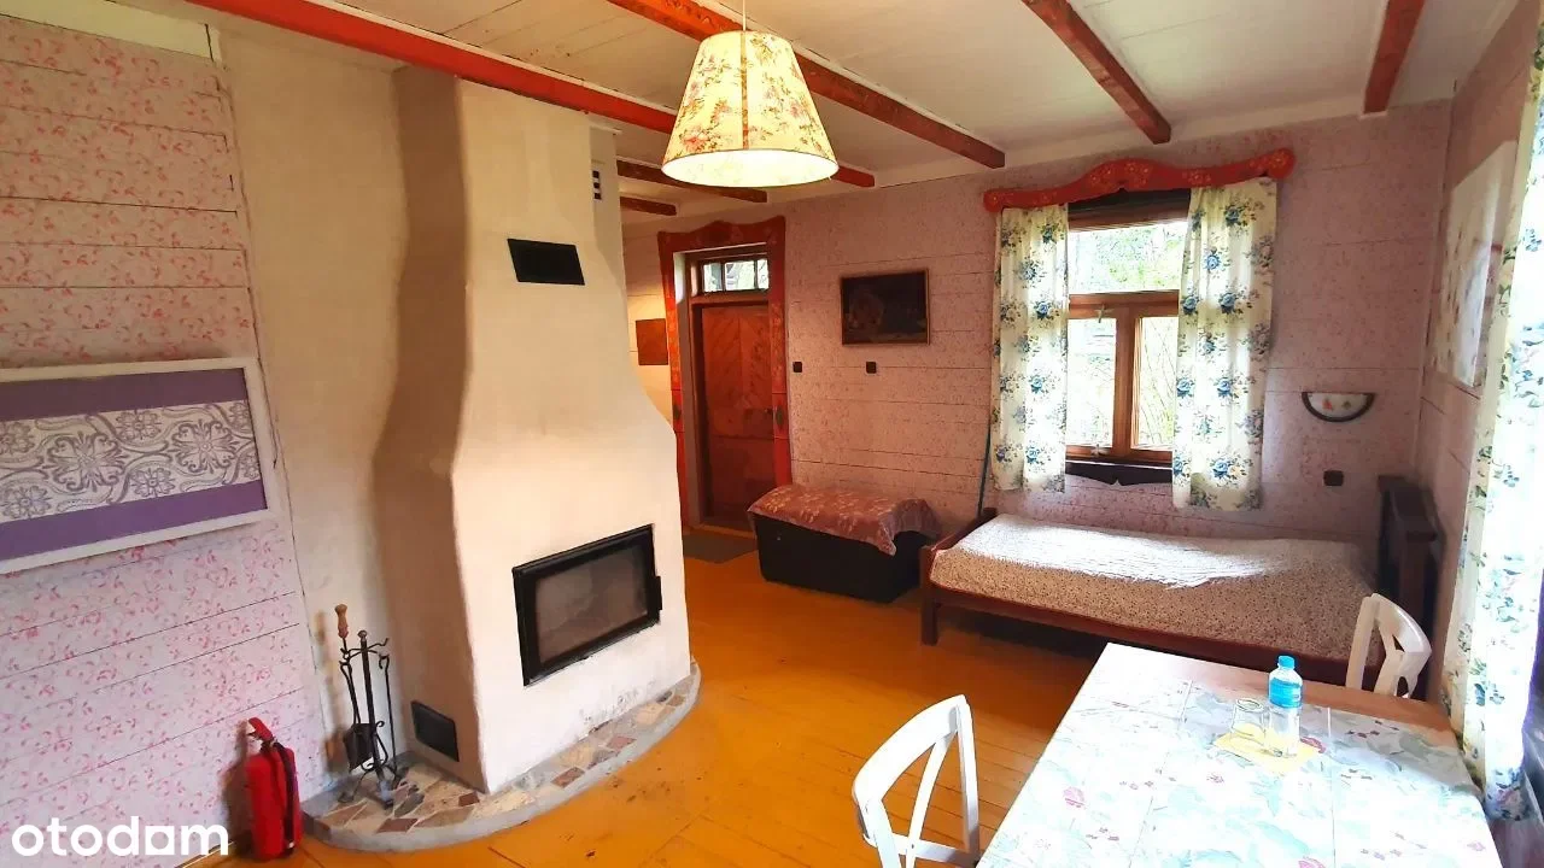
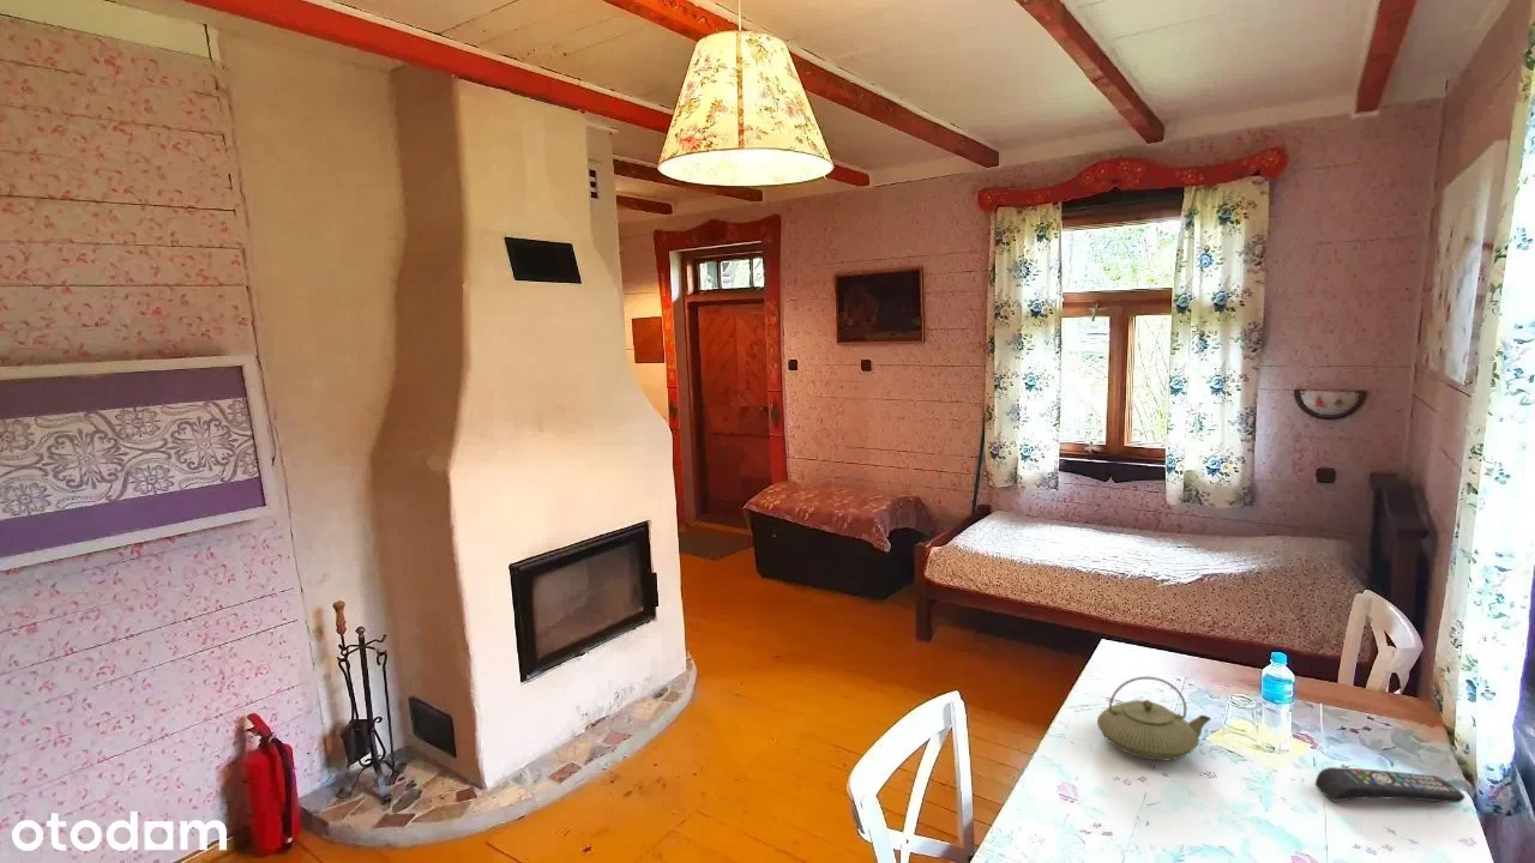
+ remote control (1387, 785)
+ teapot (1154, 711)
